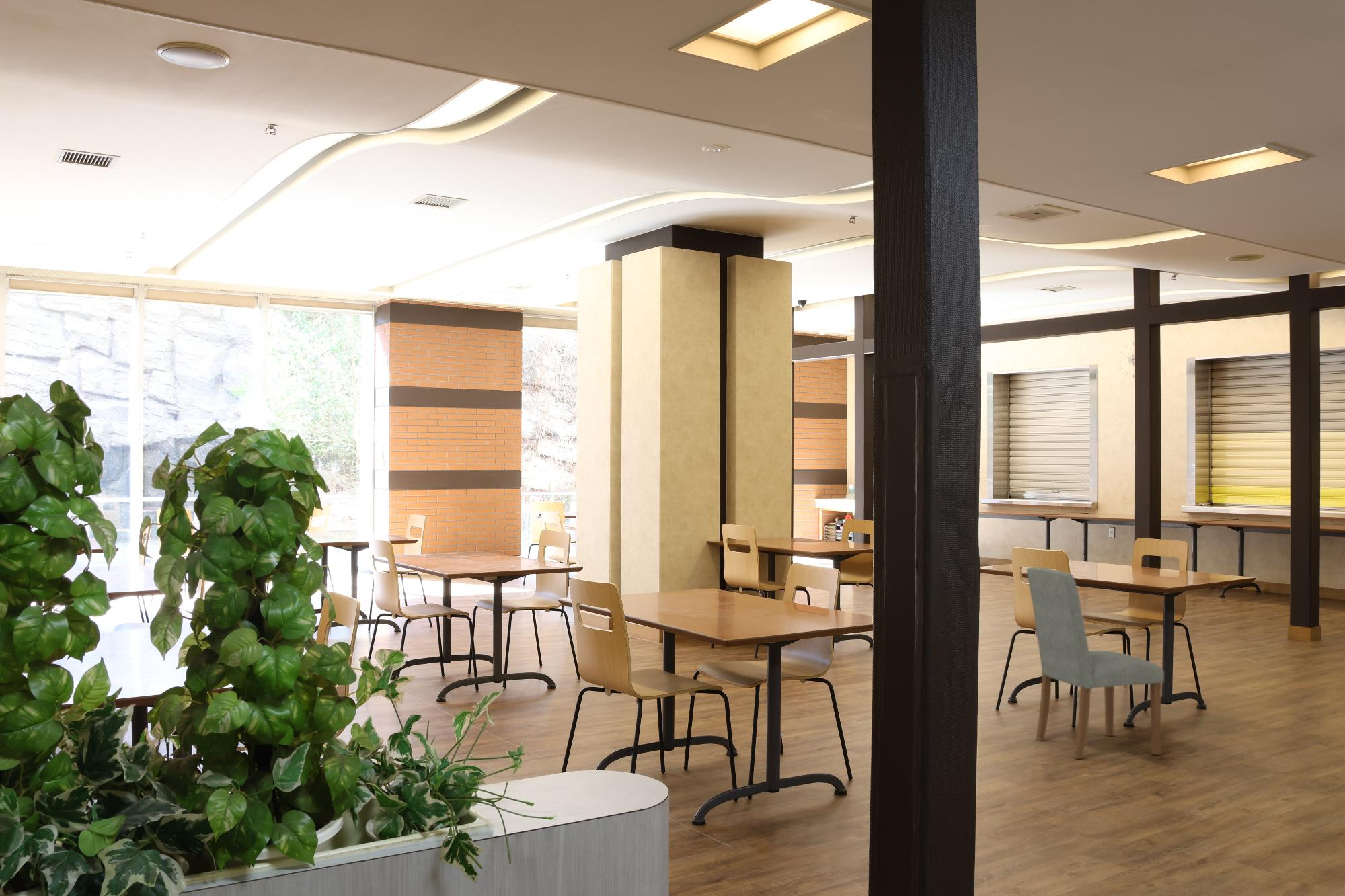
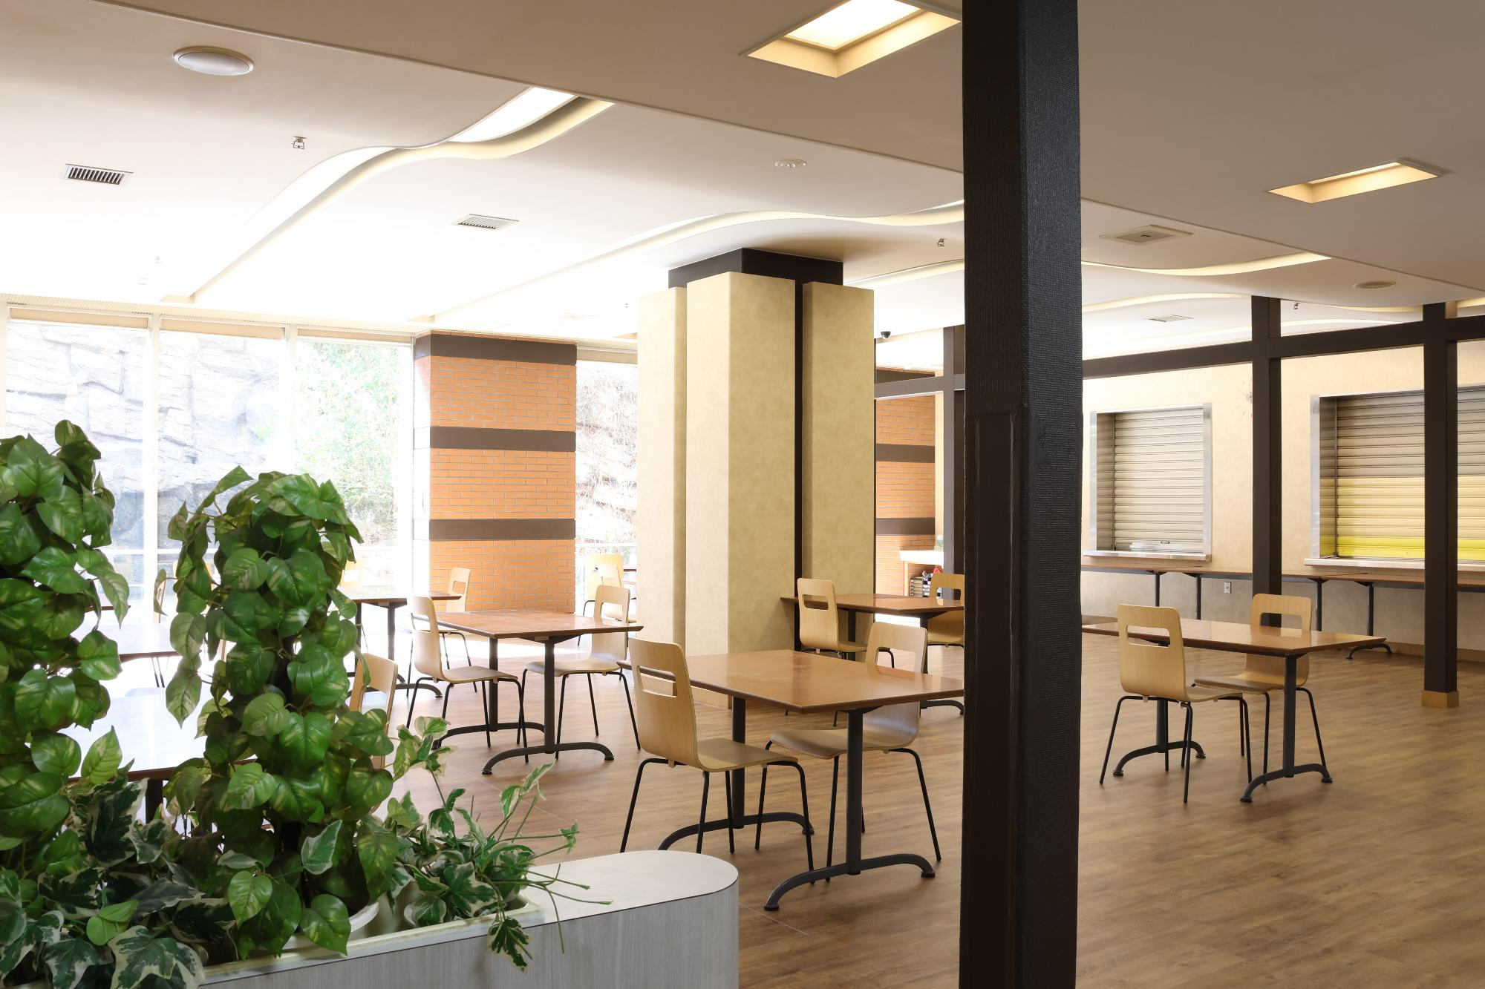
- dining chair (1091, 657)
